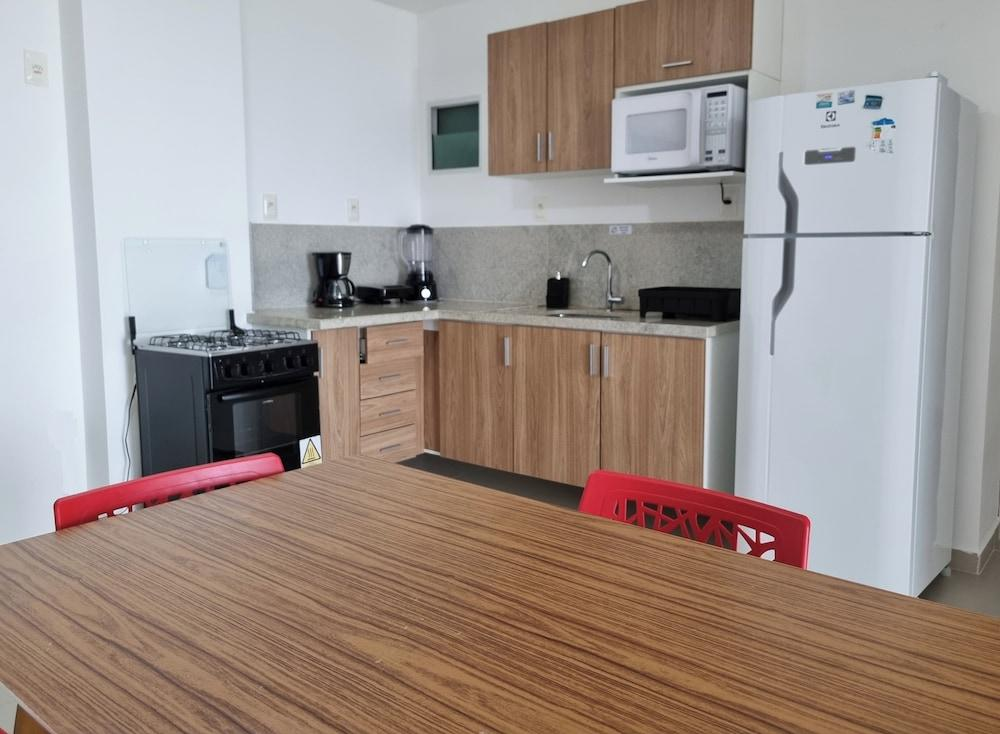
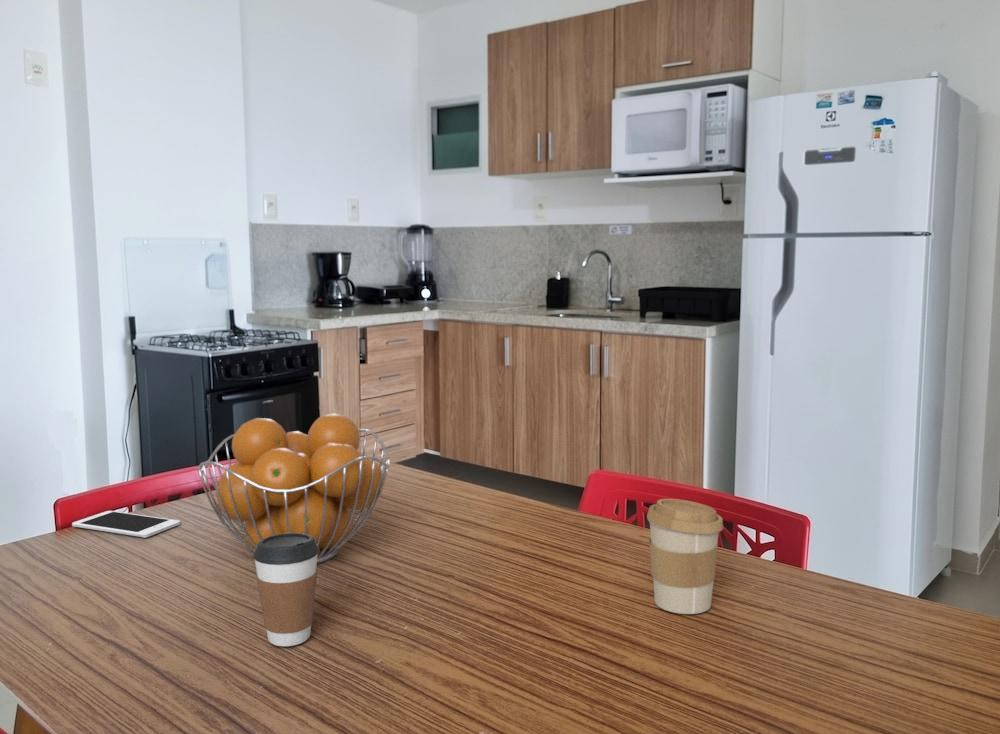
+ cell phone (126, 523)
+ coffee cup (683, 553)
+ fruit basket (297, 485)
+ coffee cup (287, 589)
